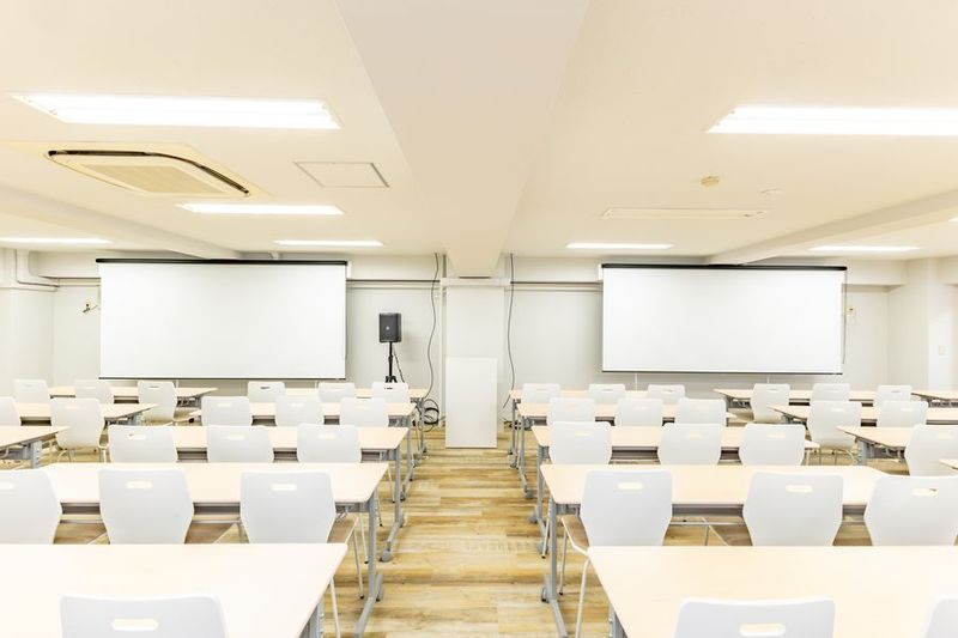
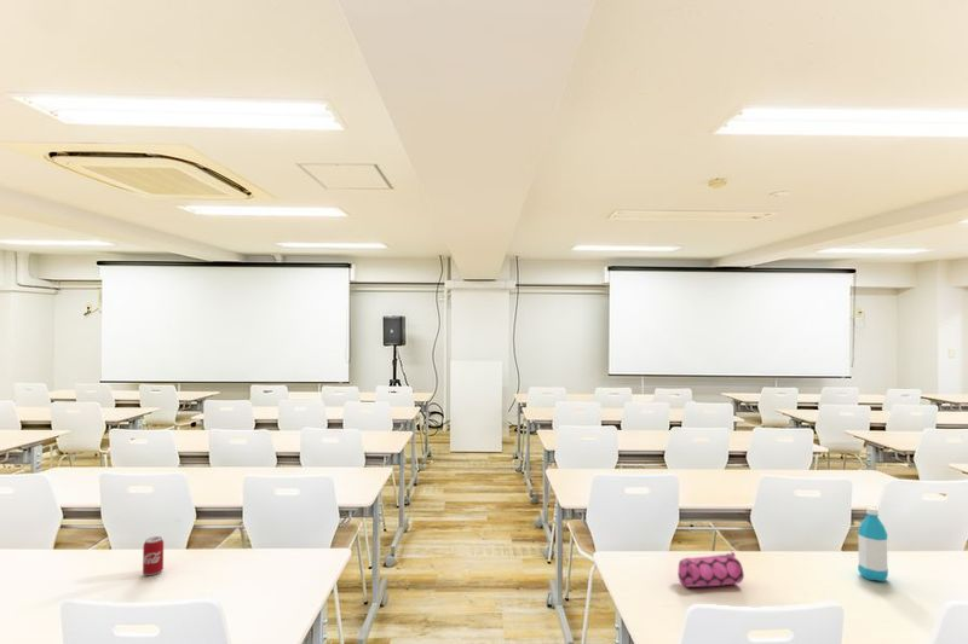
+ water bottle (872, 543)
+ beverage can (152, 556)
+ pencil case (709, 569)
